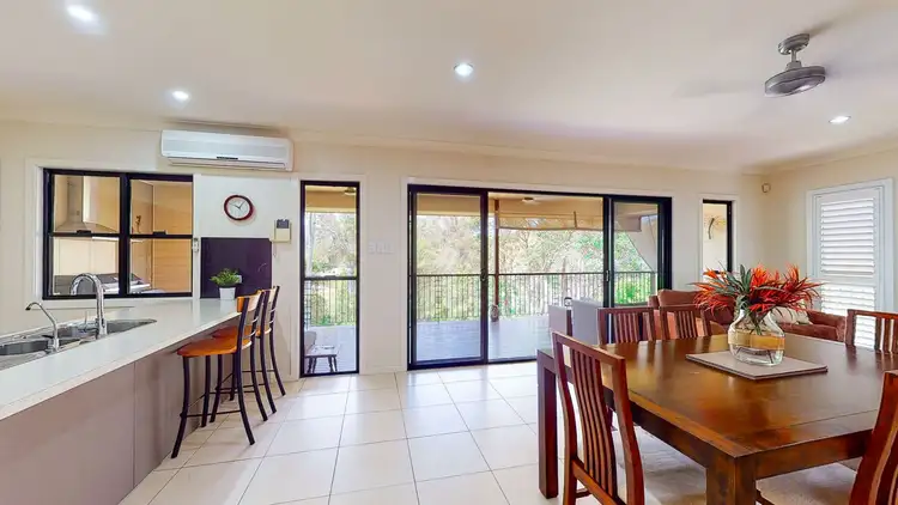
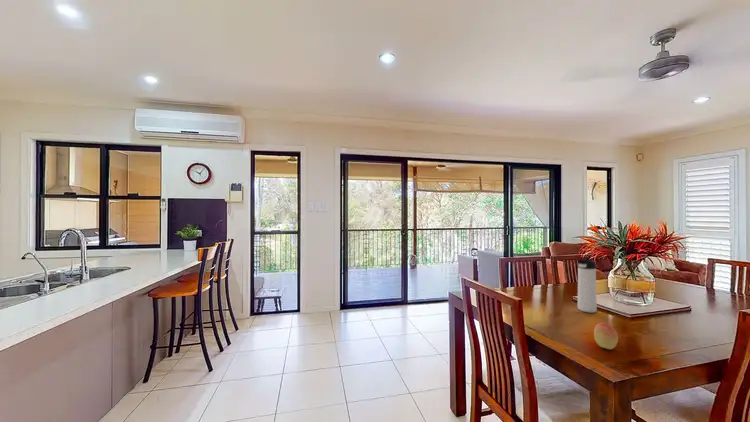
+ thermos bottle (585, 284)
+ fruit (605, 335)
